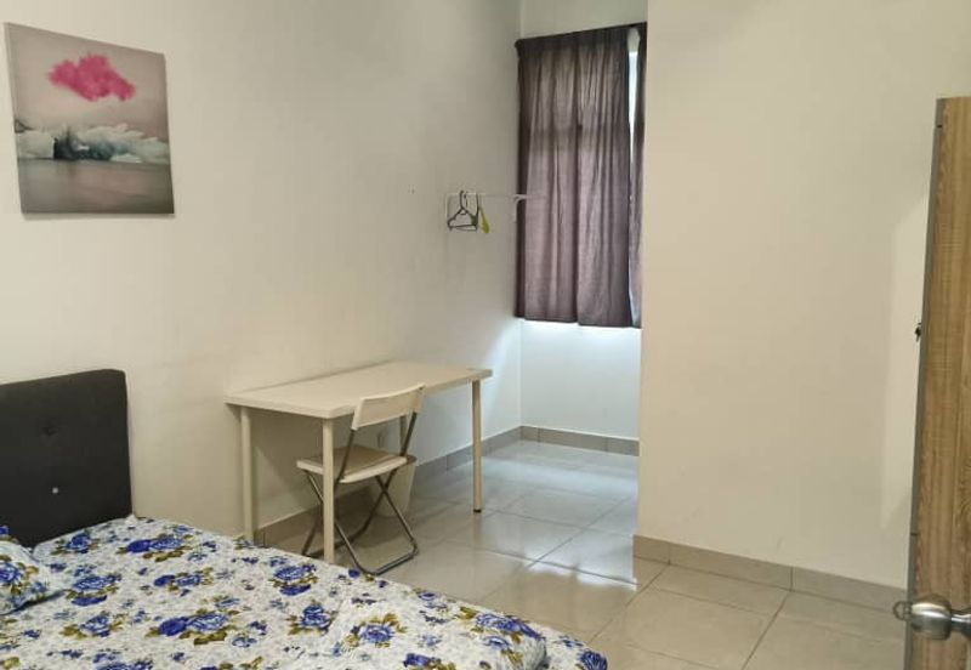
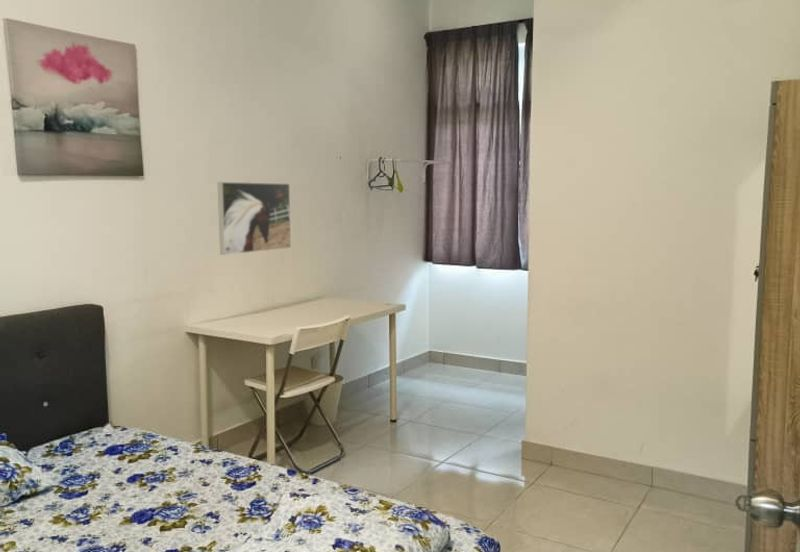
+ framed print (256, 217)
